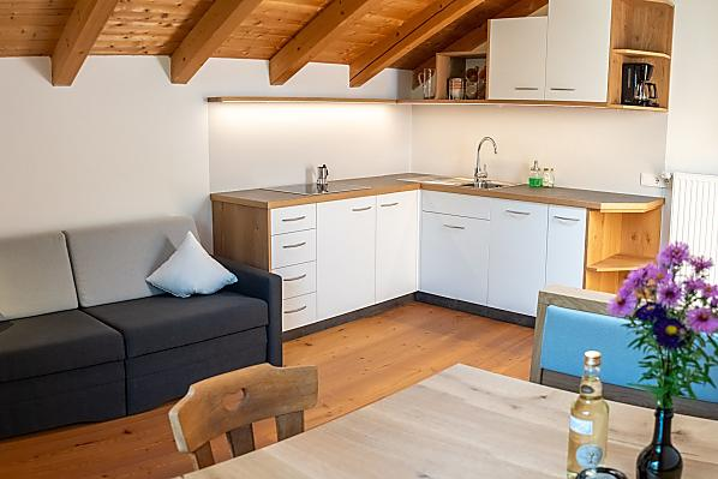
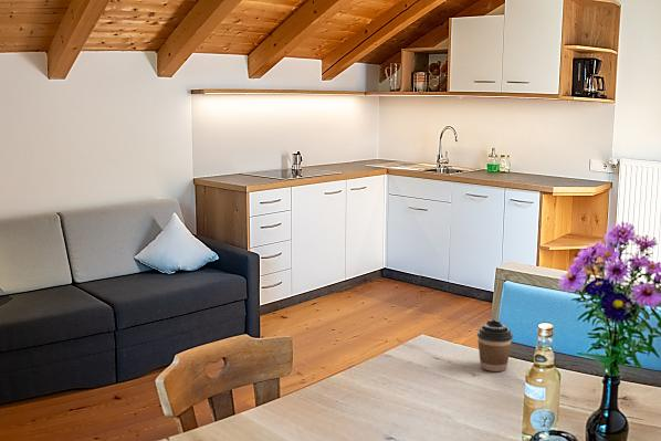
+ coffee cup (494, 345)
